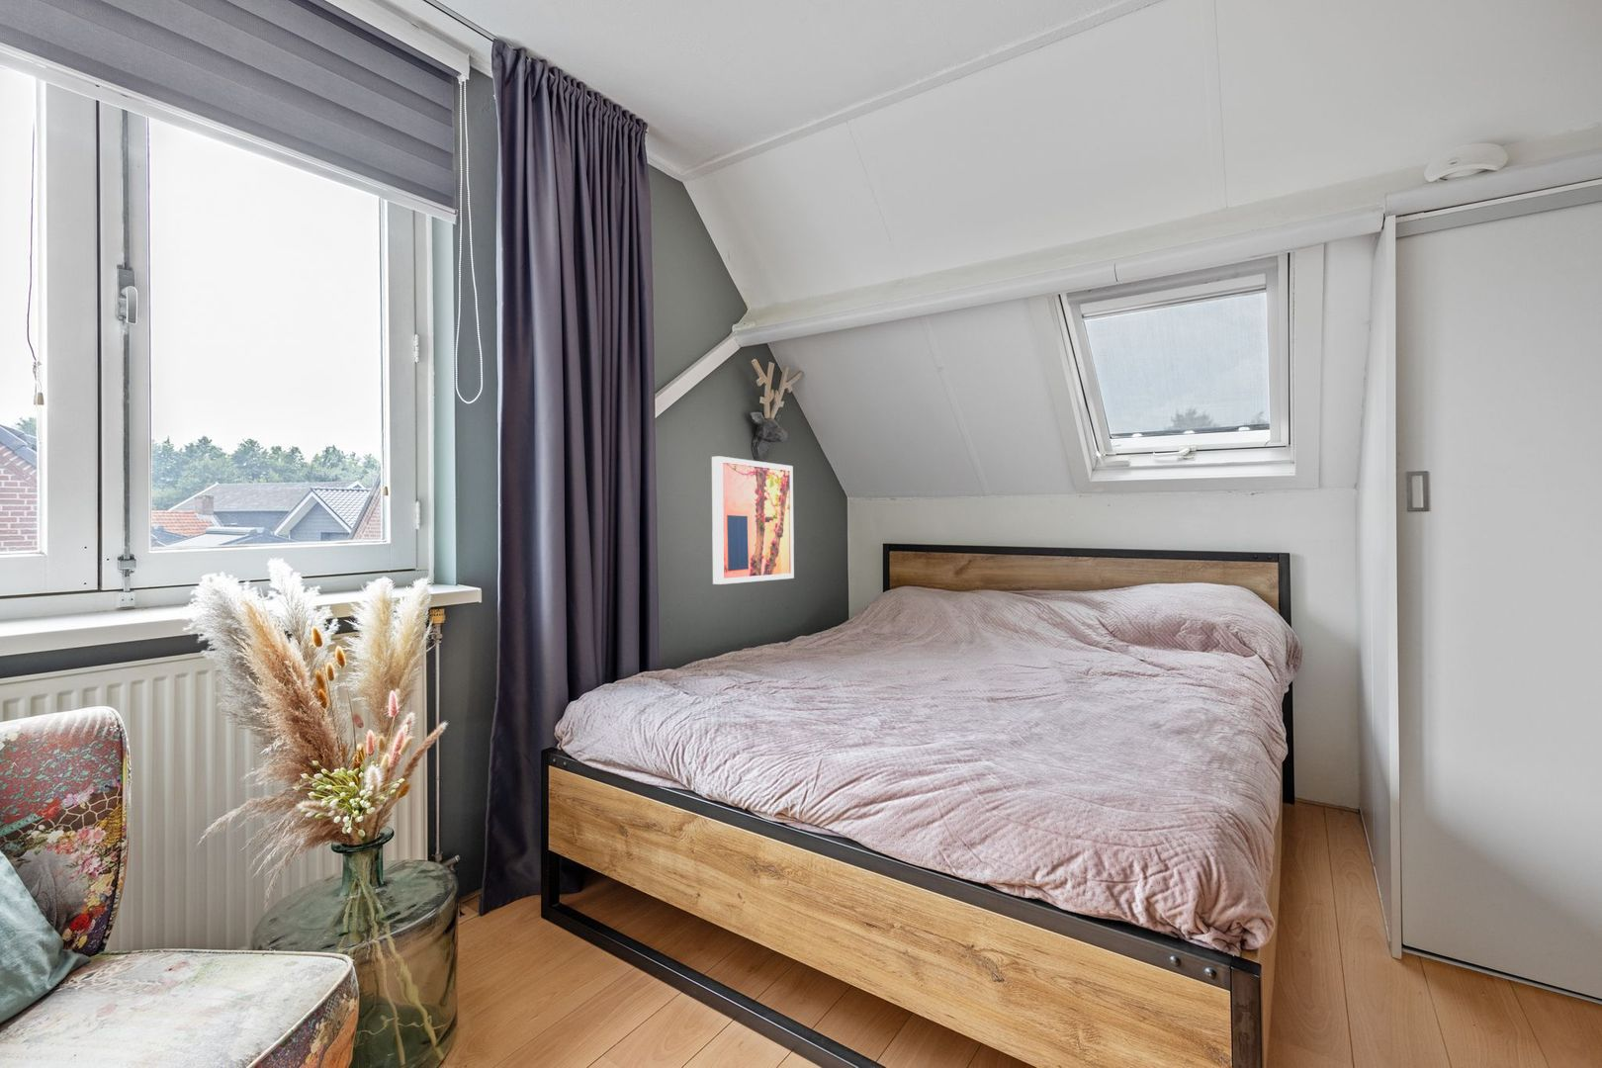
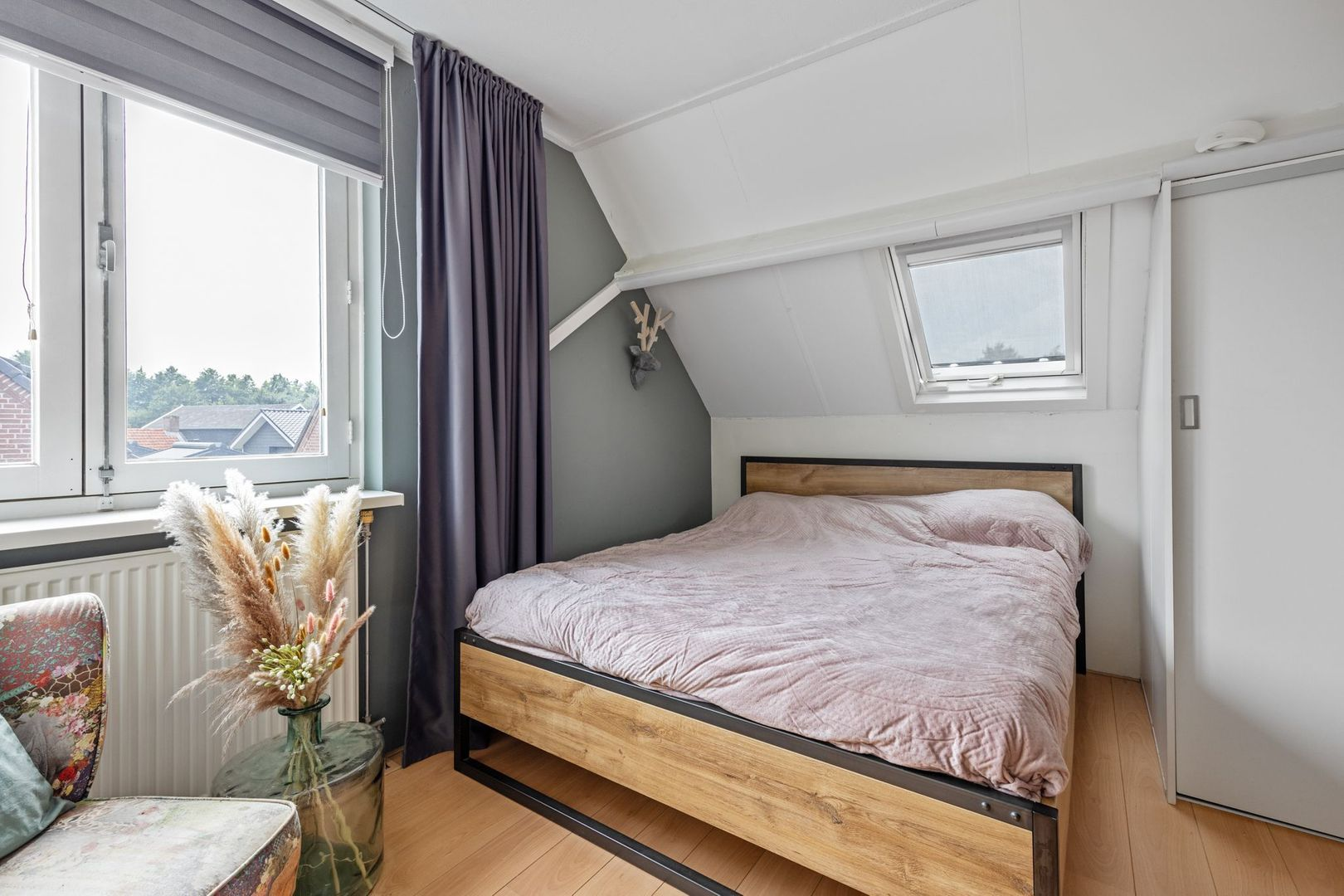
- wall art (755, 521)
